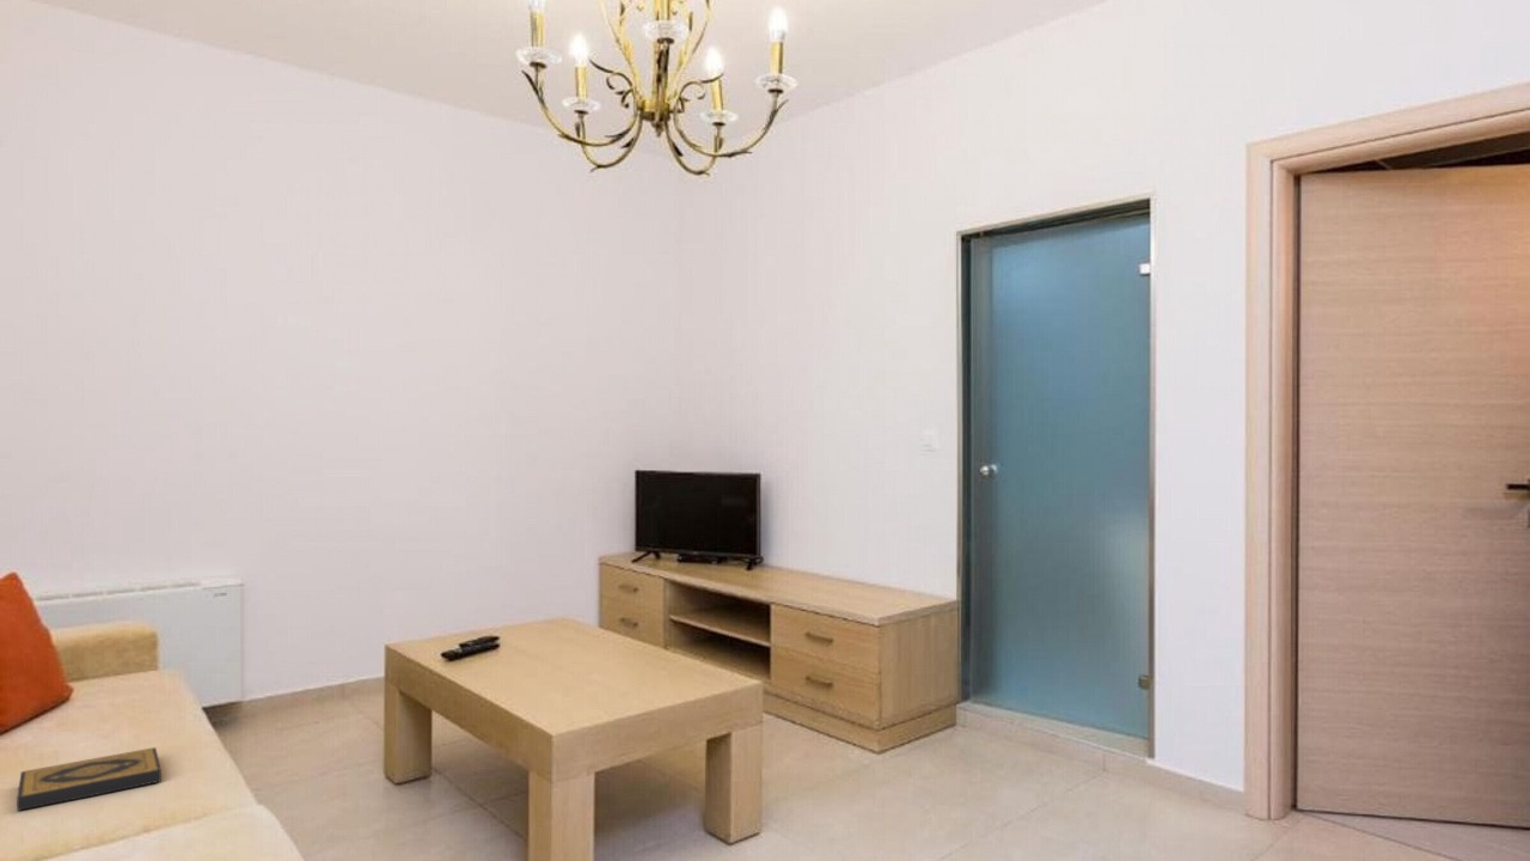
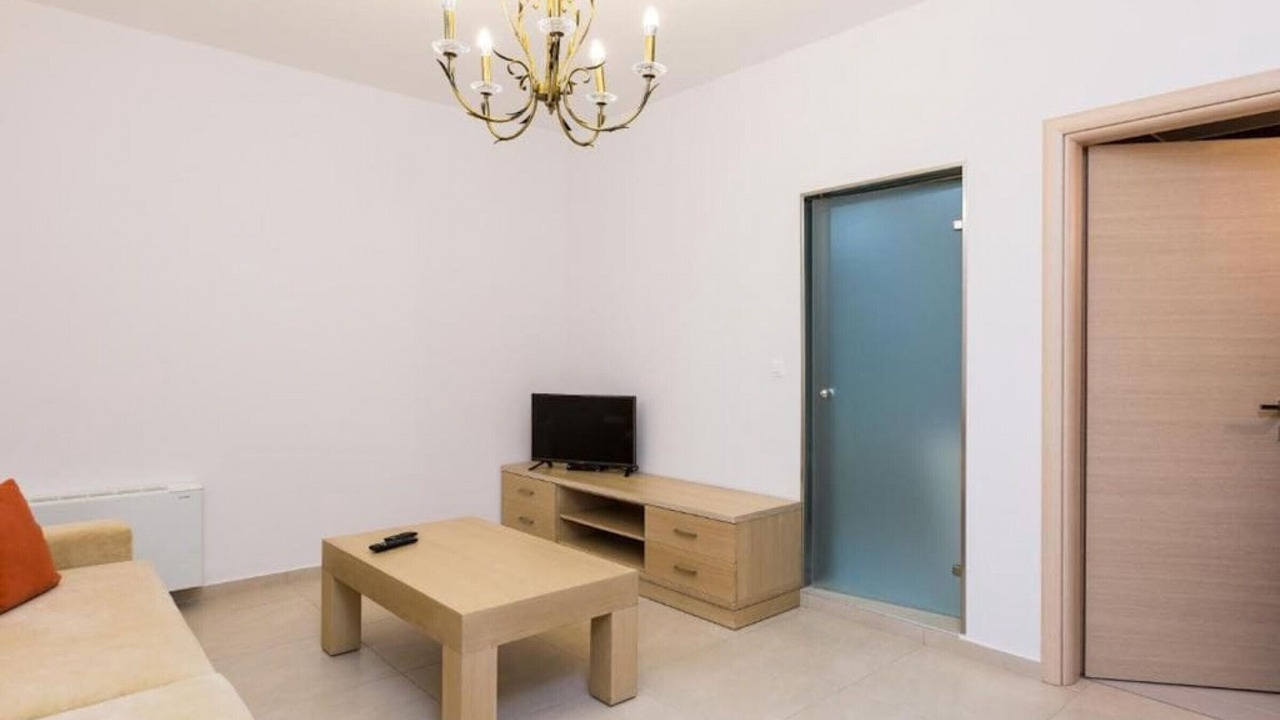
- hardback book (91, 777)
